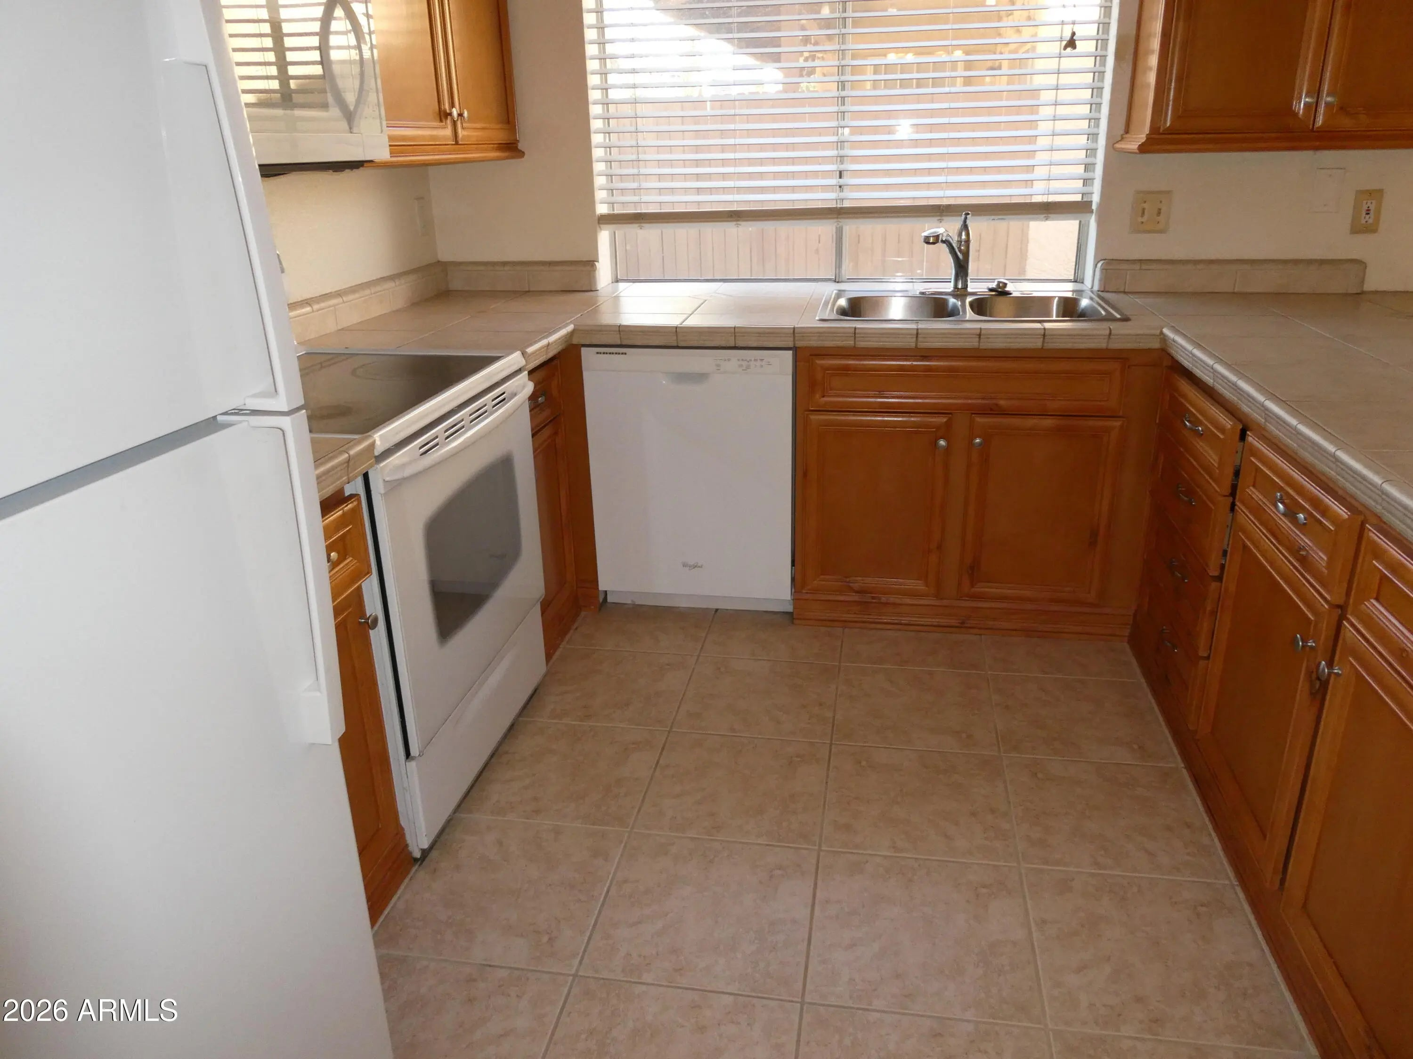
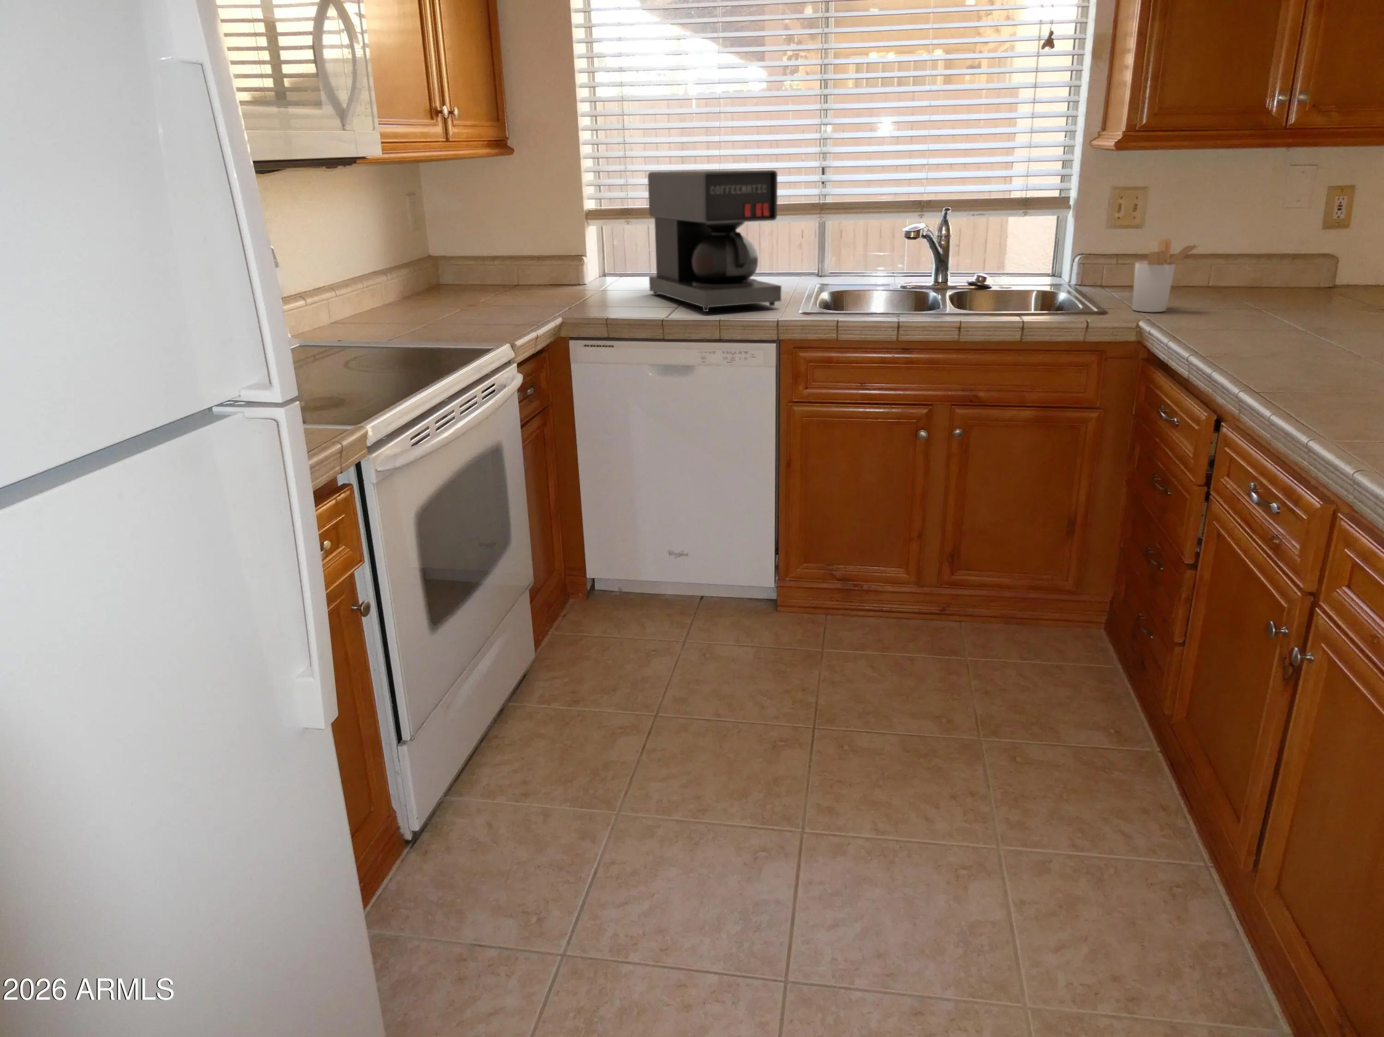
+ coffee maker (711, 236)
+ utensil holder (1164, 276)
